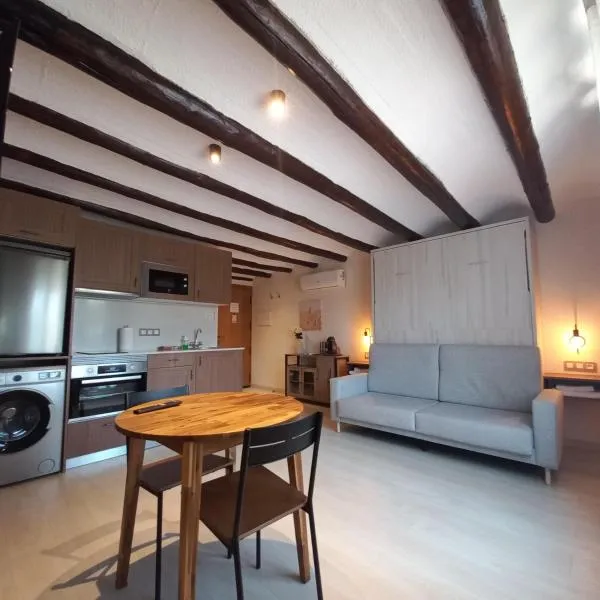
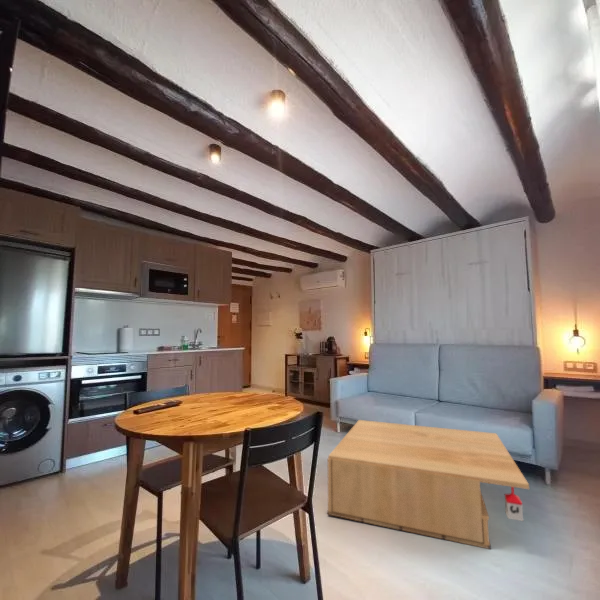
+ coffee table (420, 469)
